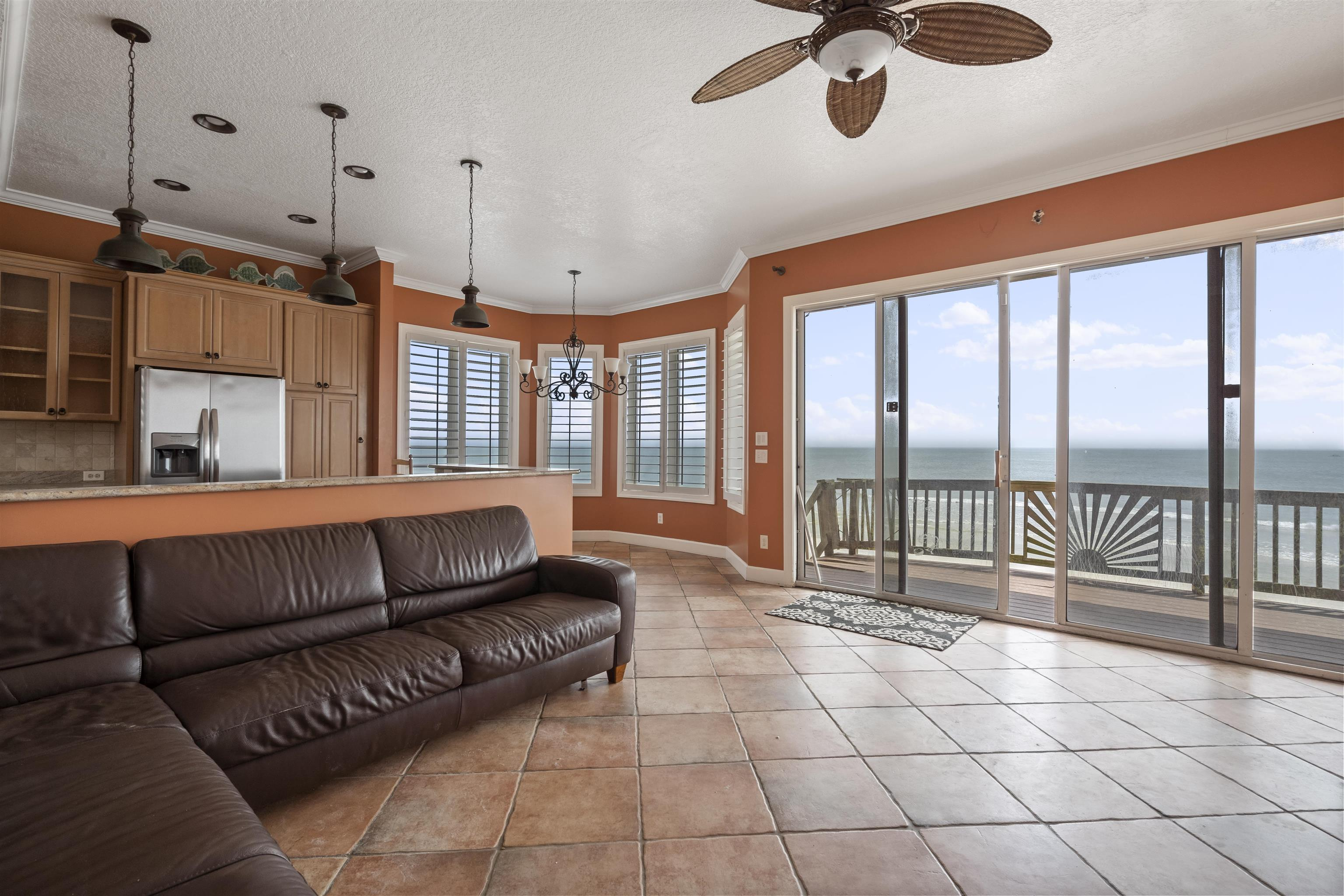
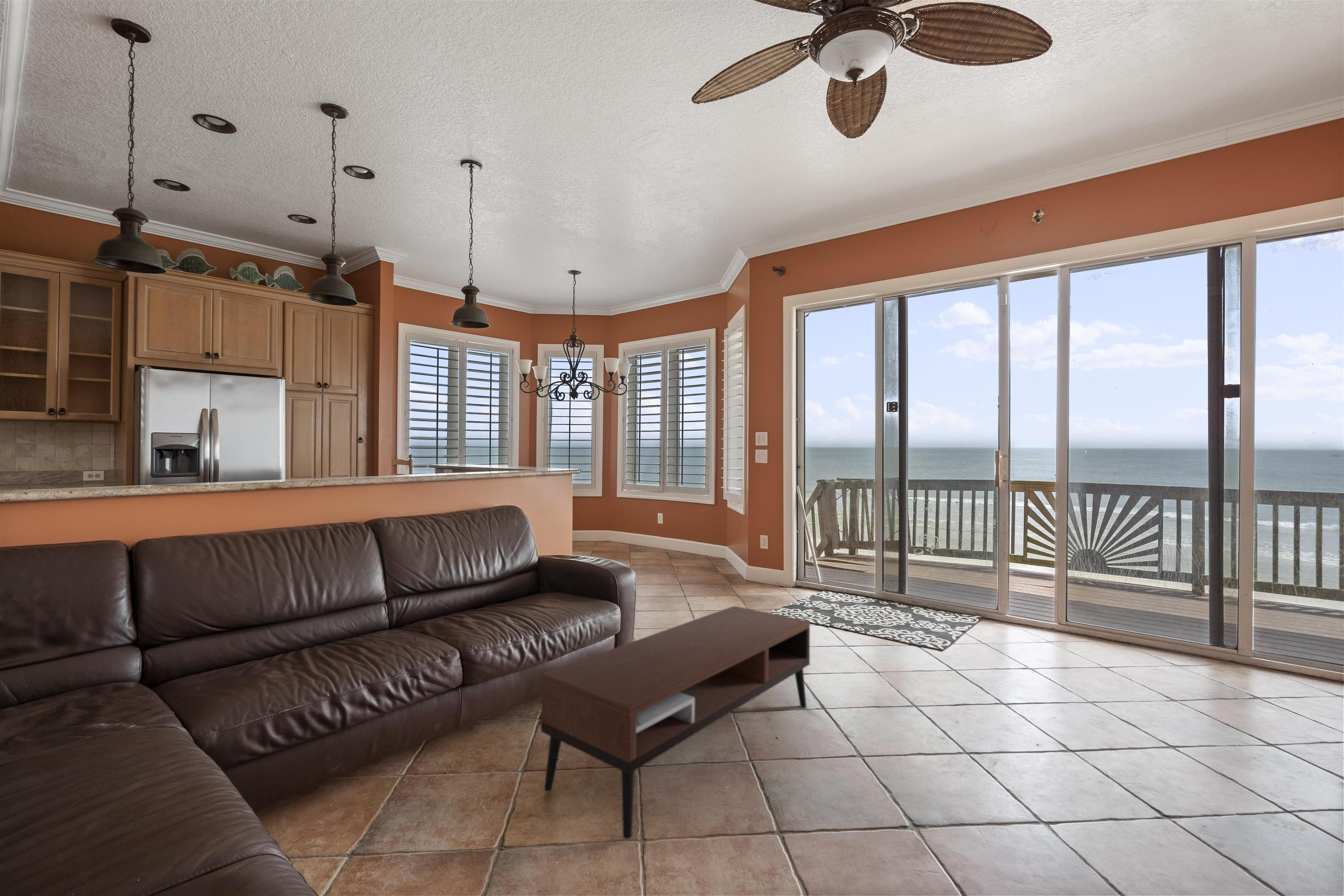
+ coffee table (694, 693)
